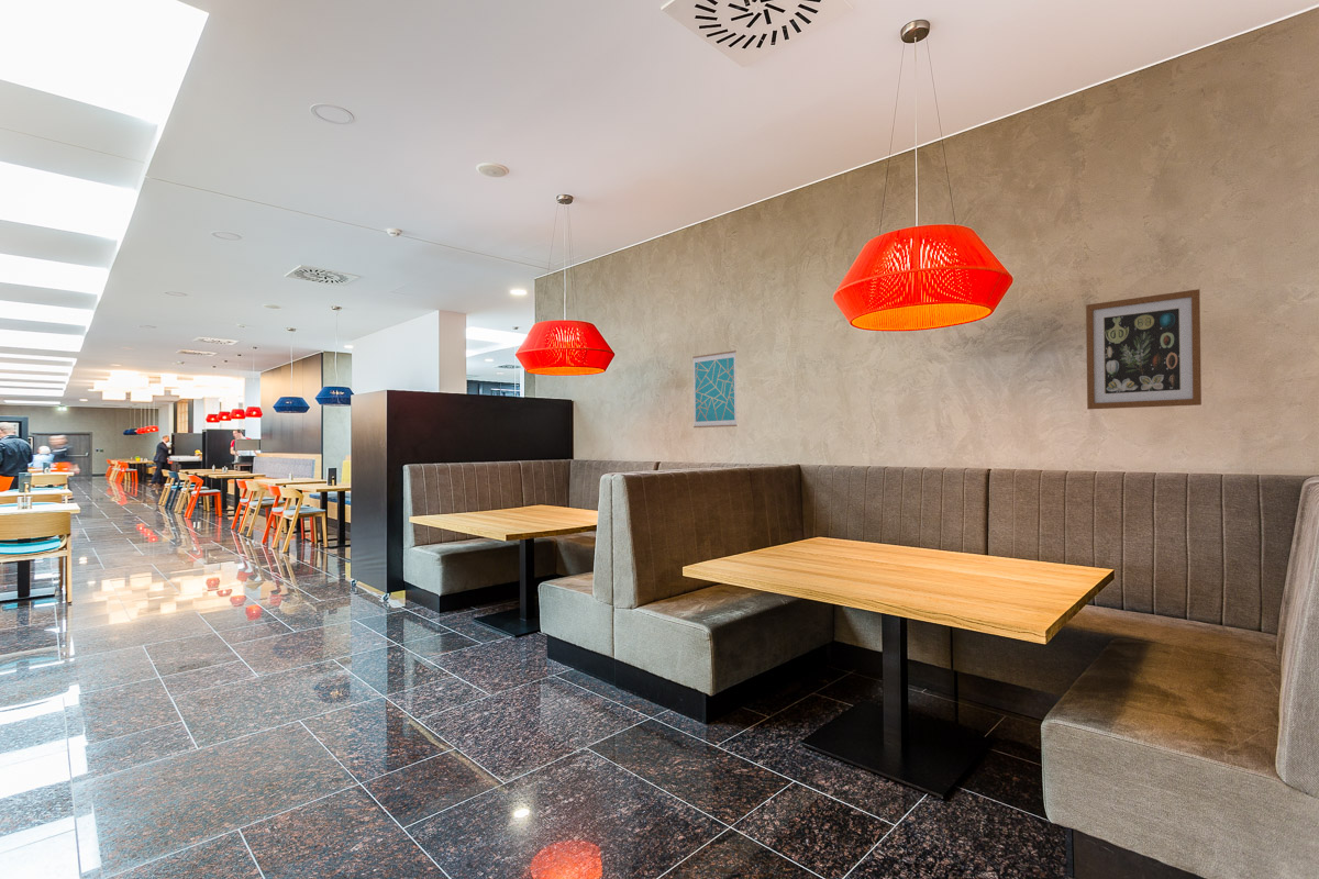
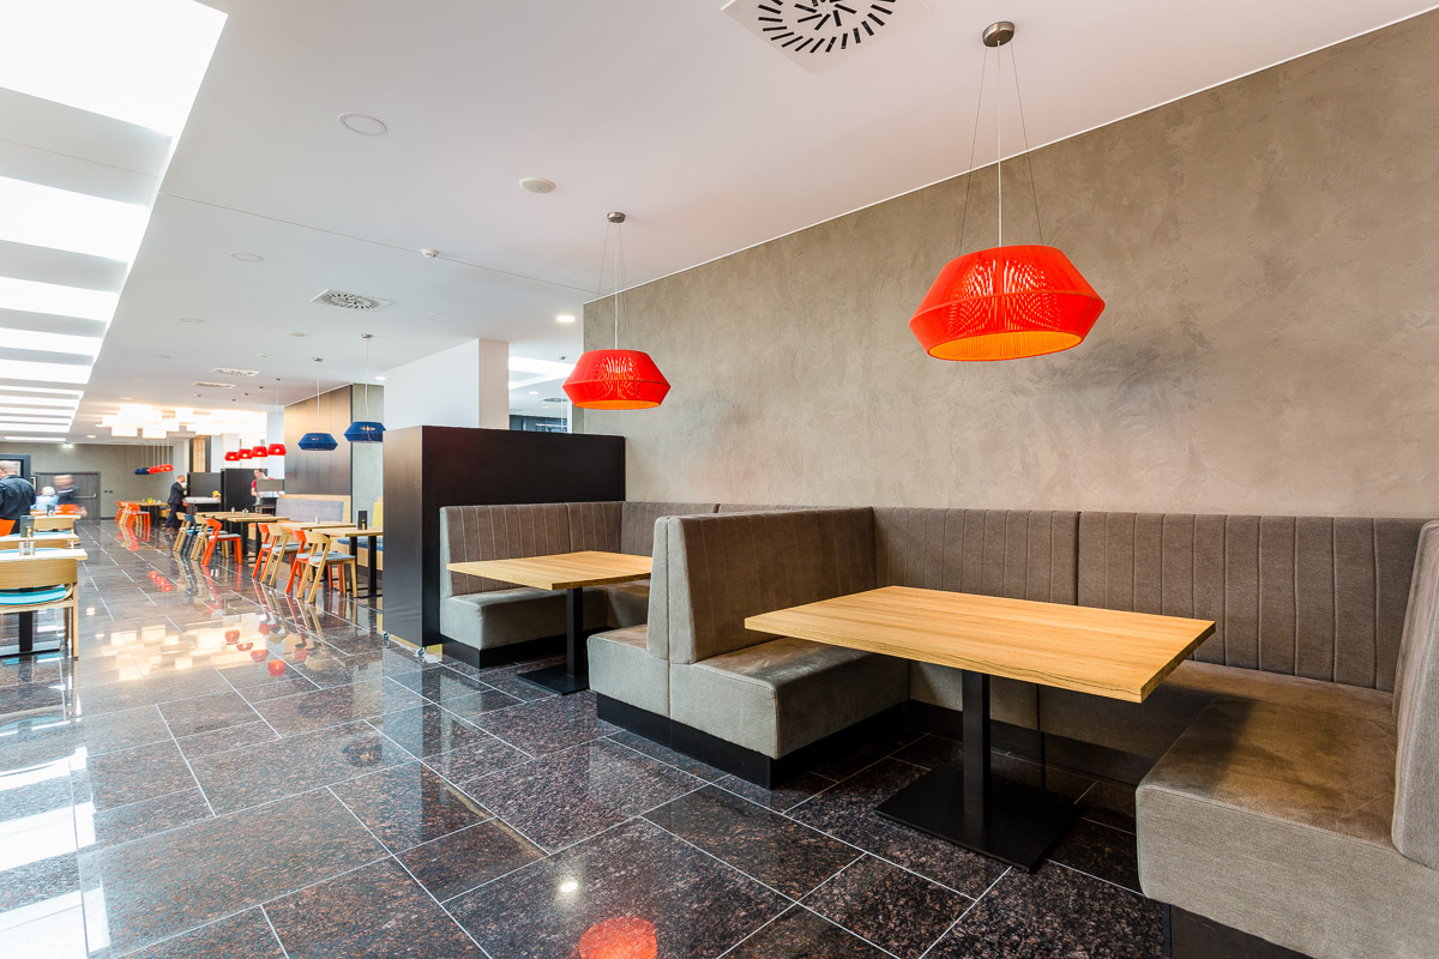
- wall art (1140, 352)
- wall art (713, 390)
